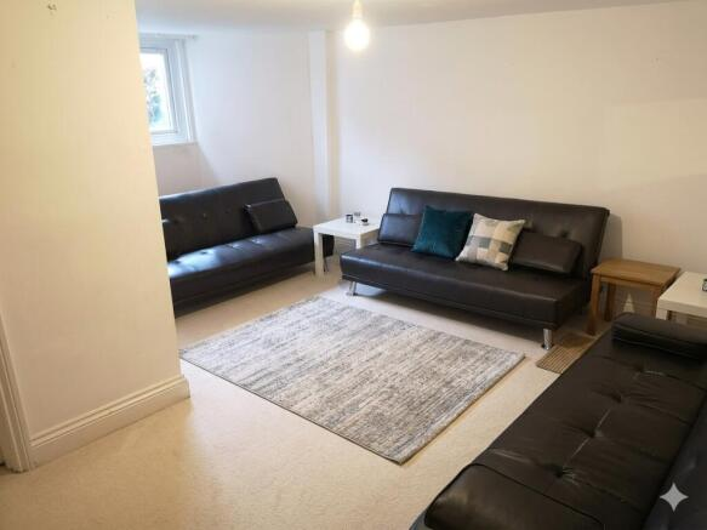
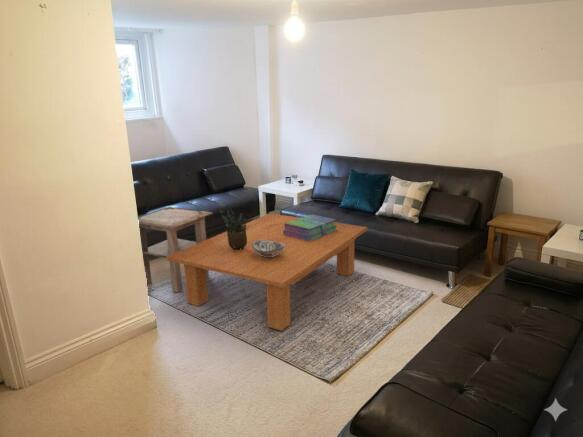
+ stack of books (310, 226)
+ coffee table (275, 263)
+ decorative bowl (268, 249)
+ side table (173, 247)
+ potted plant (233, 225)
